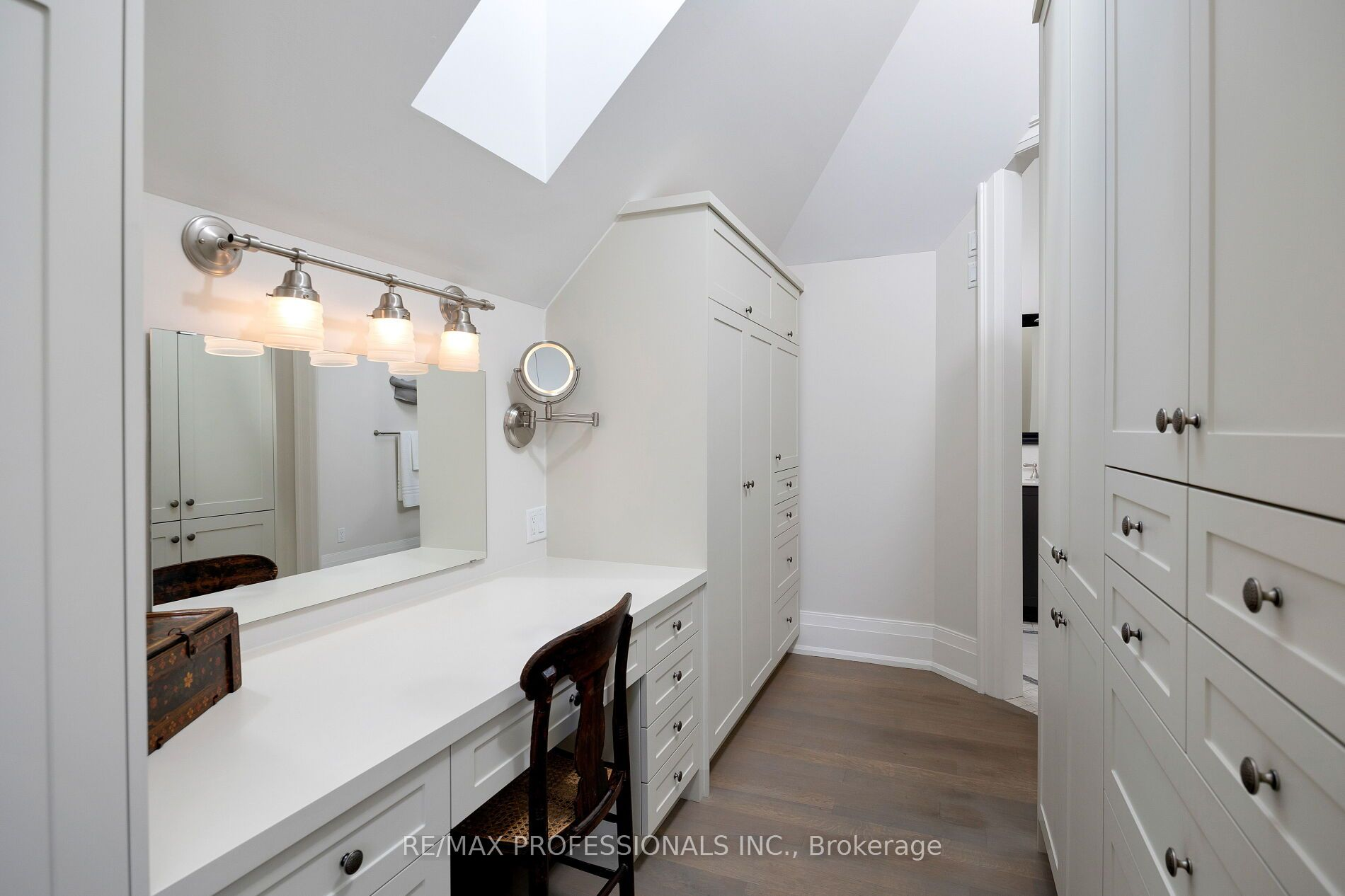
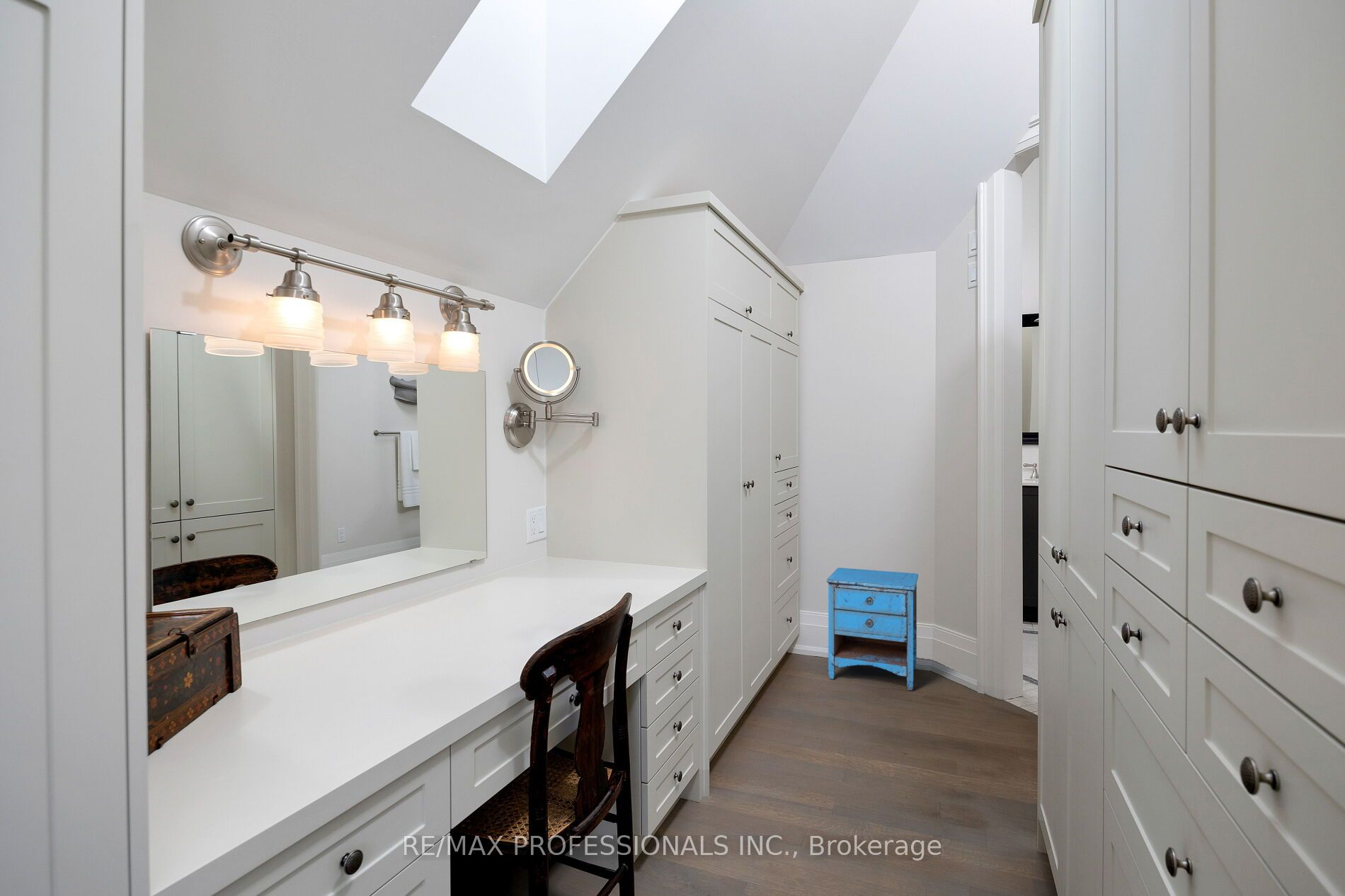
+ nightstand (873, 625)
